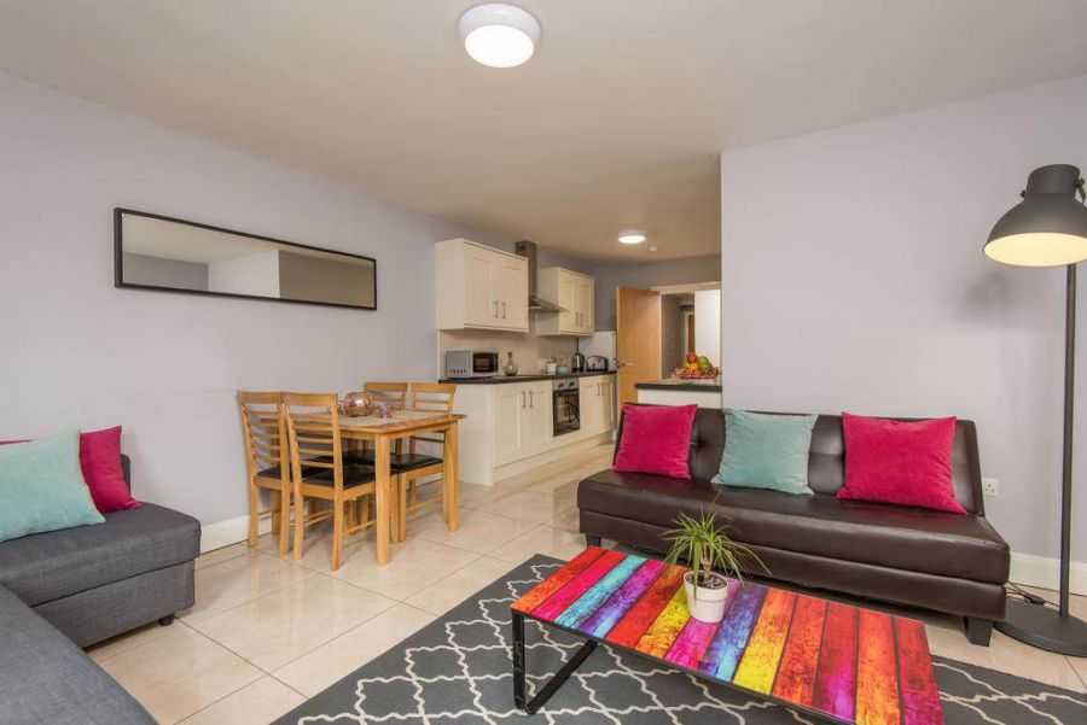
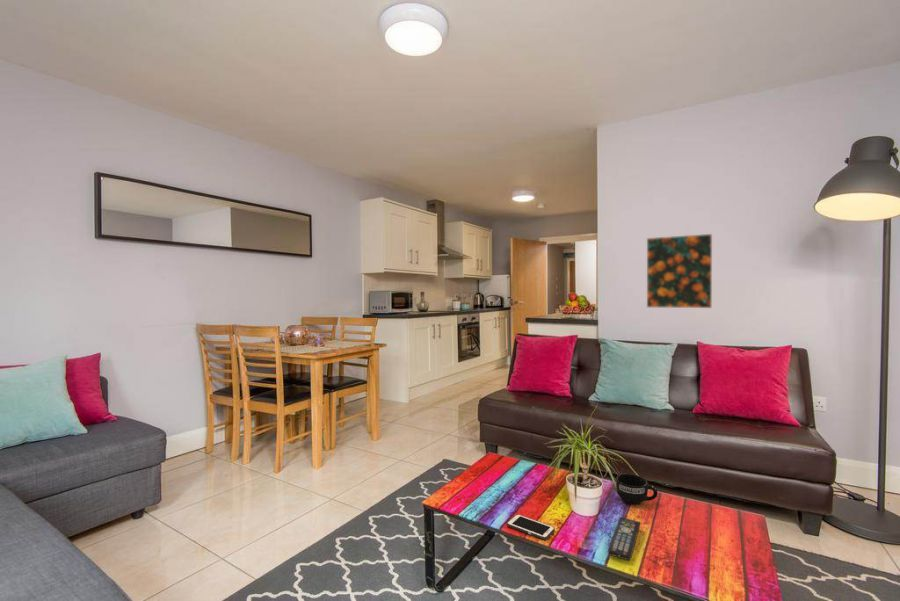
+ cell phone (530, 526)
+ remote control (625, 536)
+ mug (636, 490)
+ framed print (678, 272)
